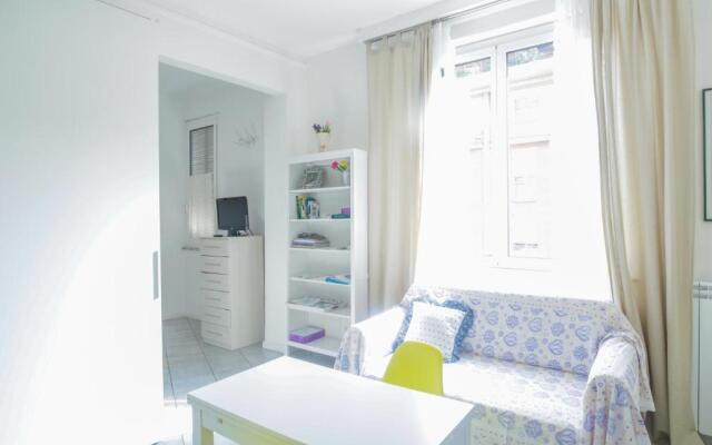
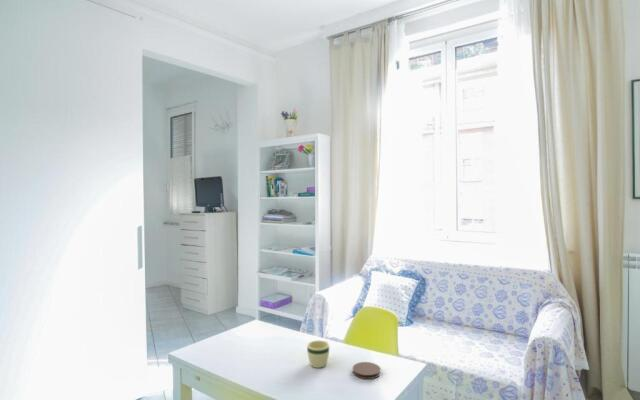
+ mug (320, 352)
+ coaster (366, 370)
